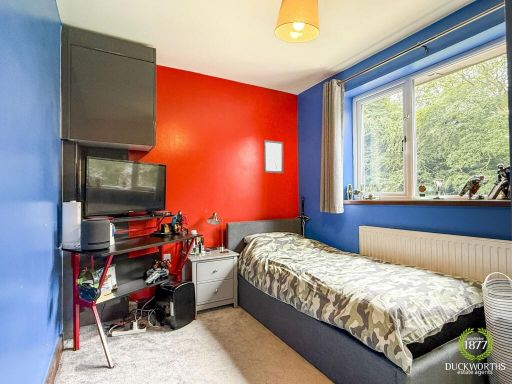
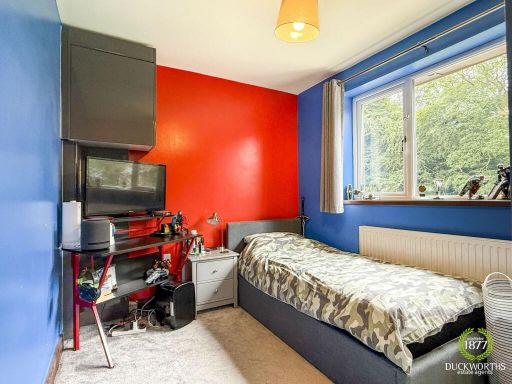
- wall art (273, 157)
